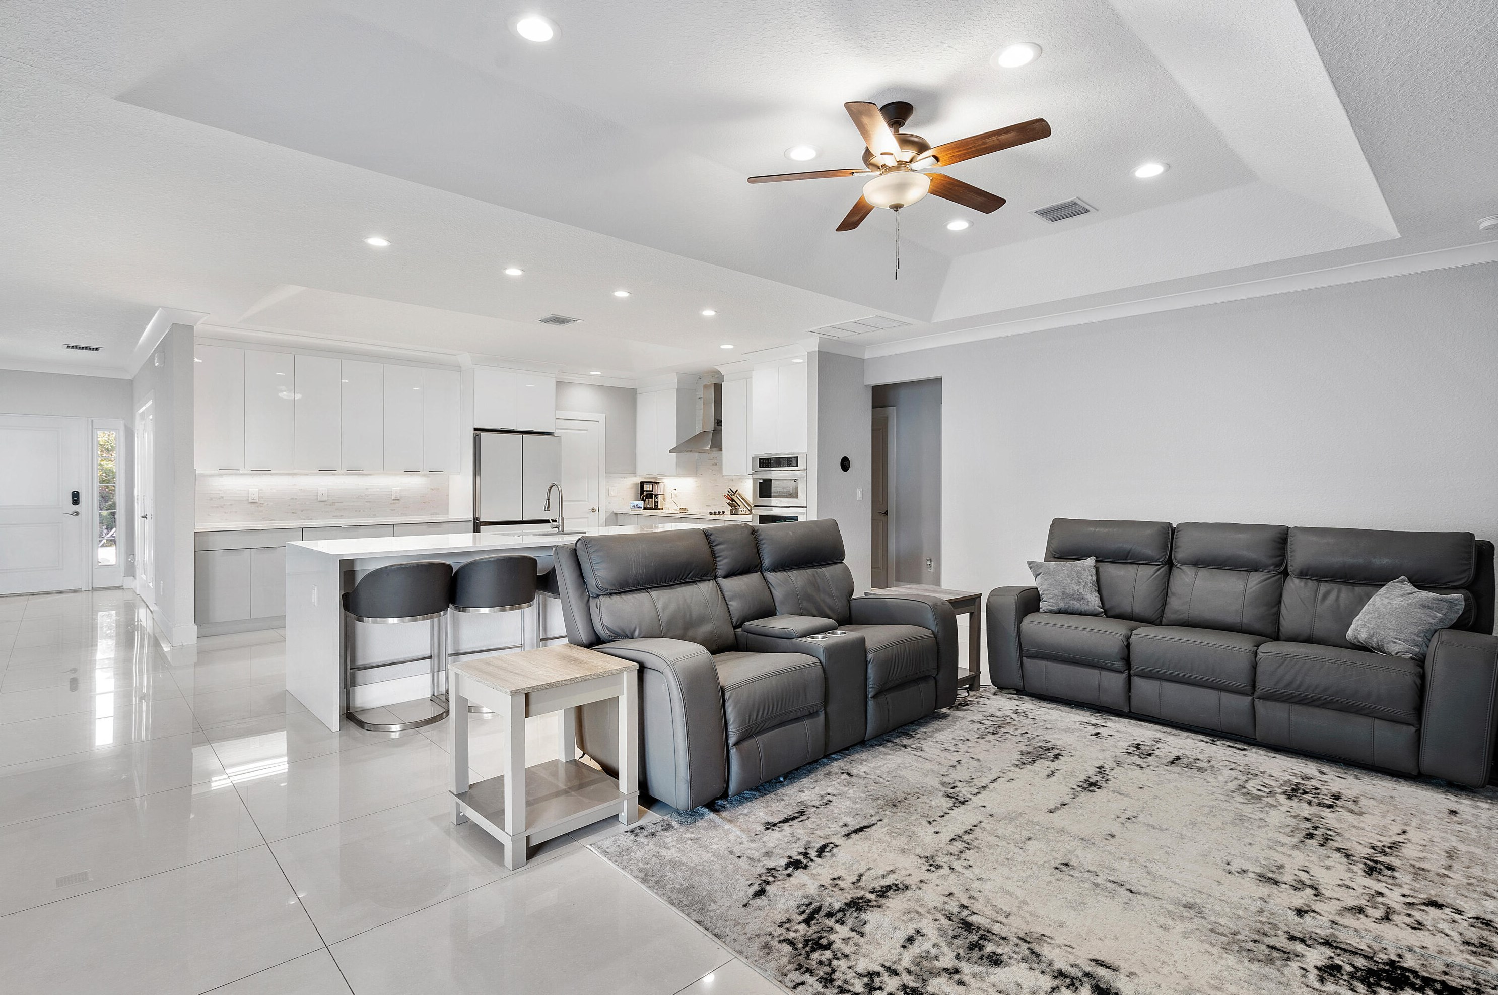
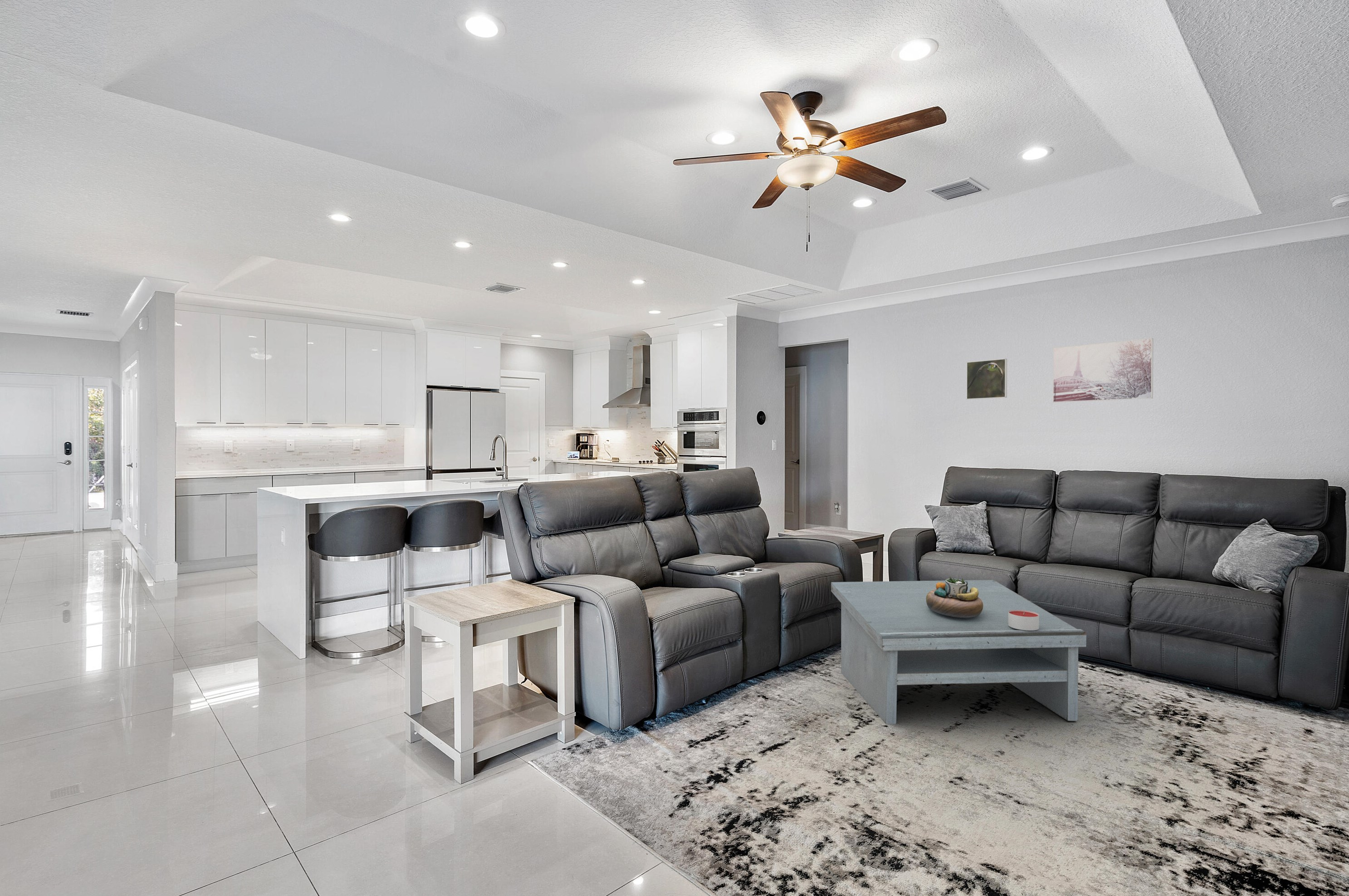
+ coffee table (944, 645)
+ decorative bowl (953, 590)
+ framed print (1100, 372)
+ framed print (986, 379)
+ candle (1023, 610)
